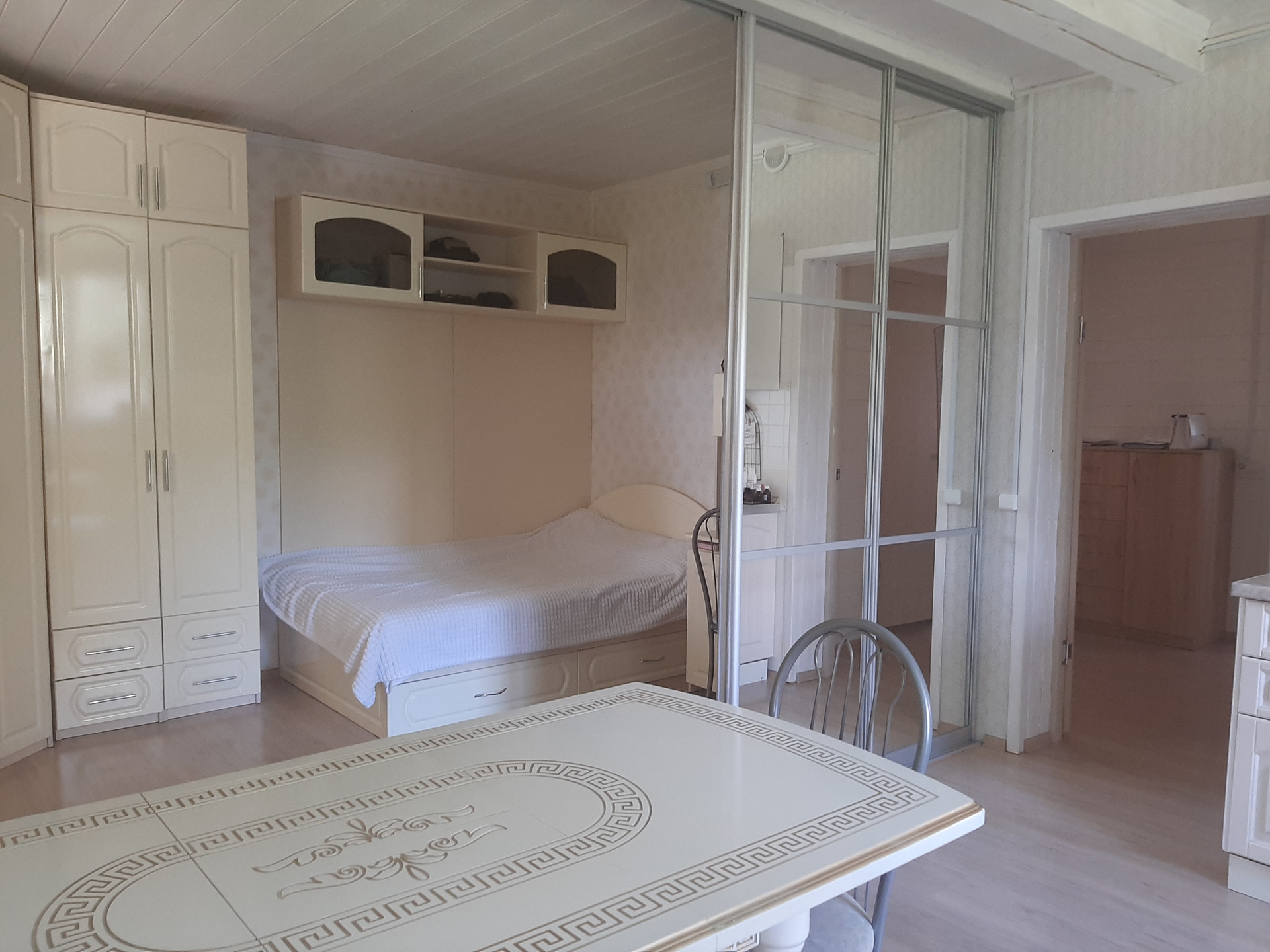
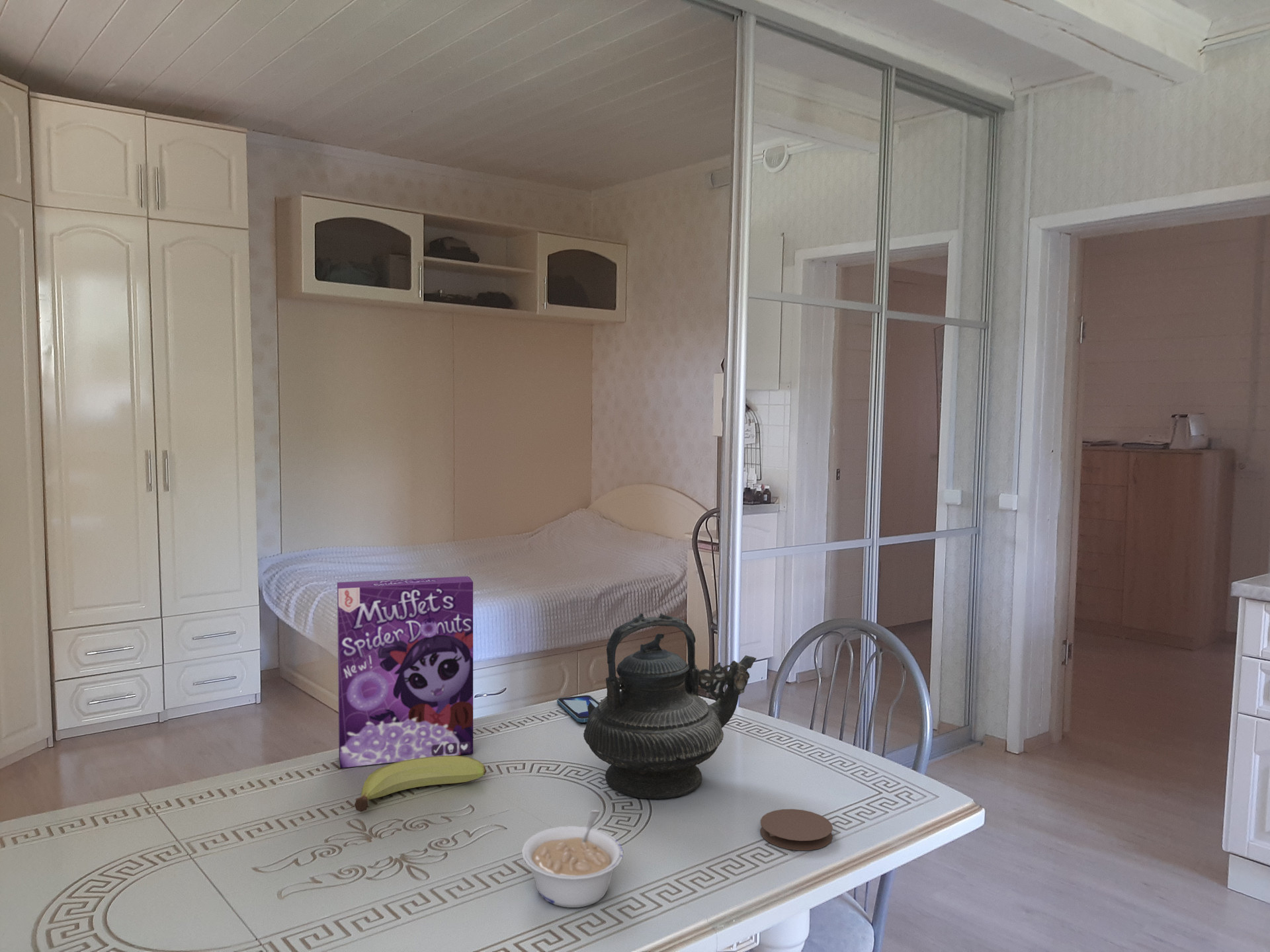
+ smartphone (584, 708)
+ coaster (796, 828)
+ legume (571, 863)
+ teapot (676, 695)
+ fruit (422, 779)
+ cereal box (405, 668)
